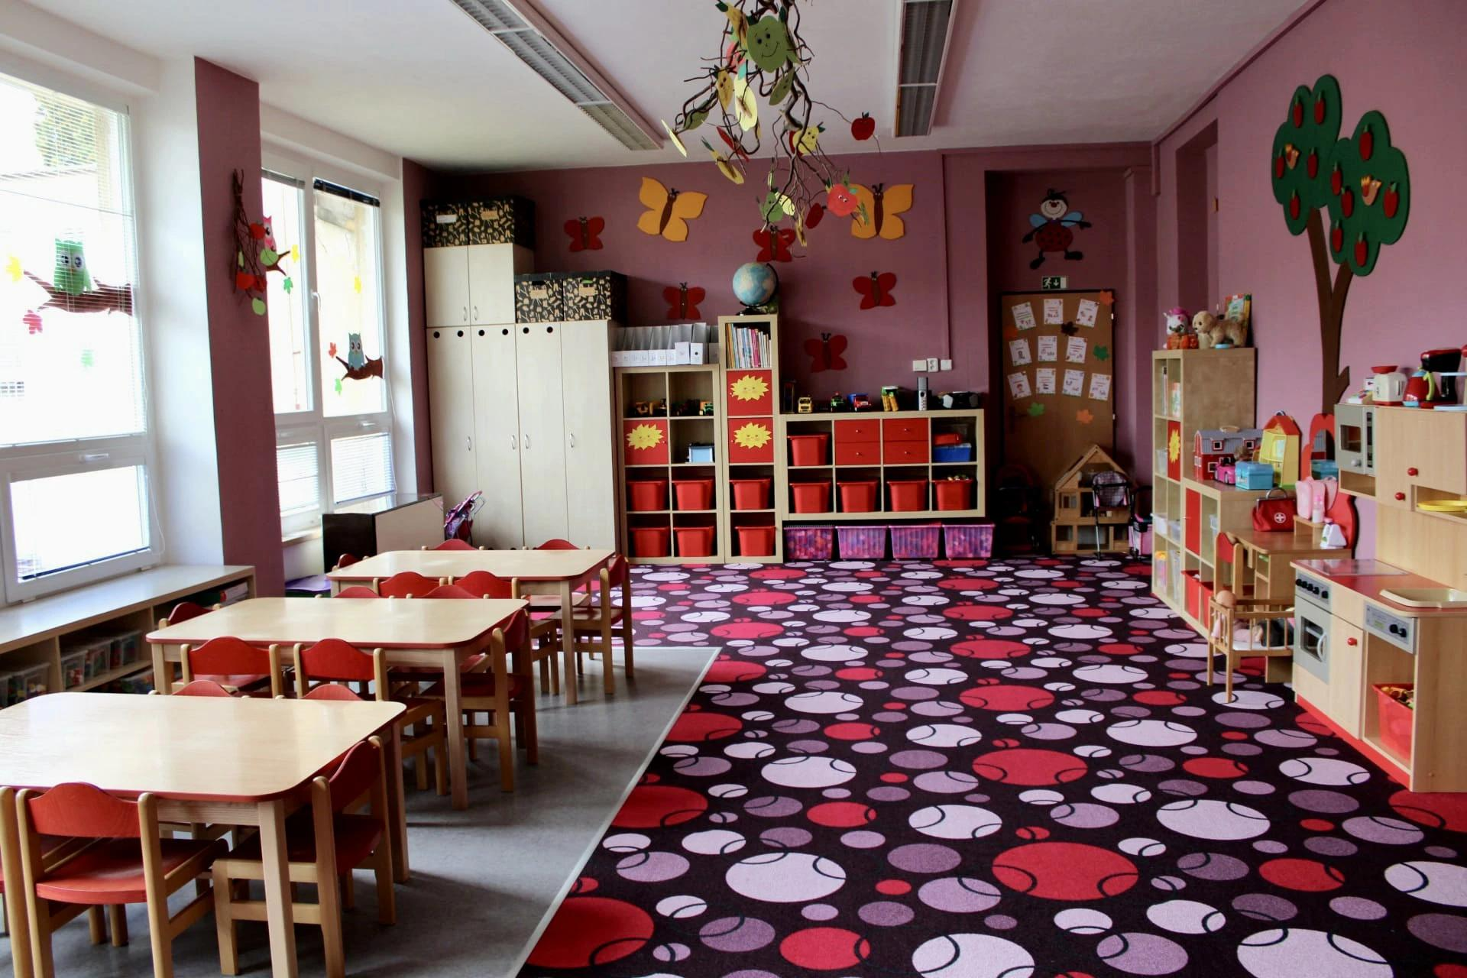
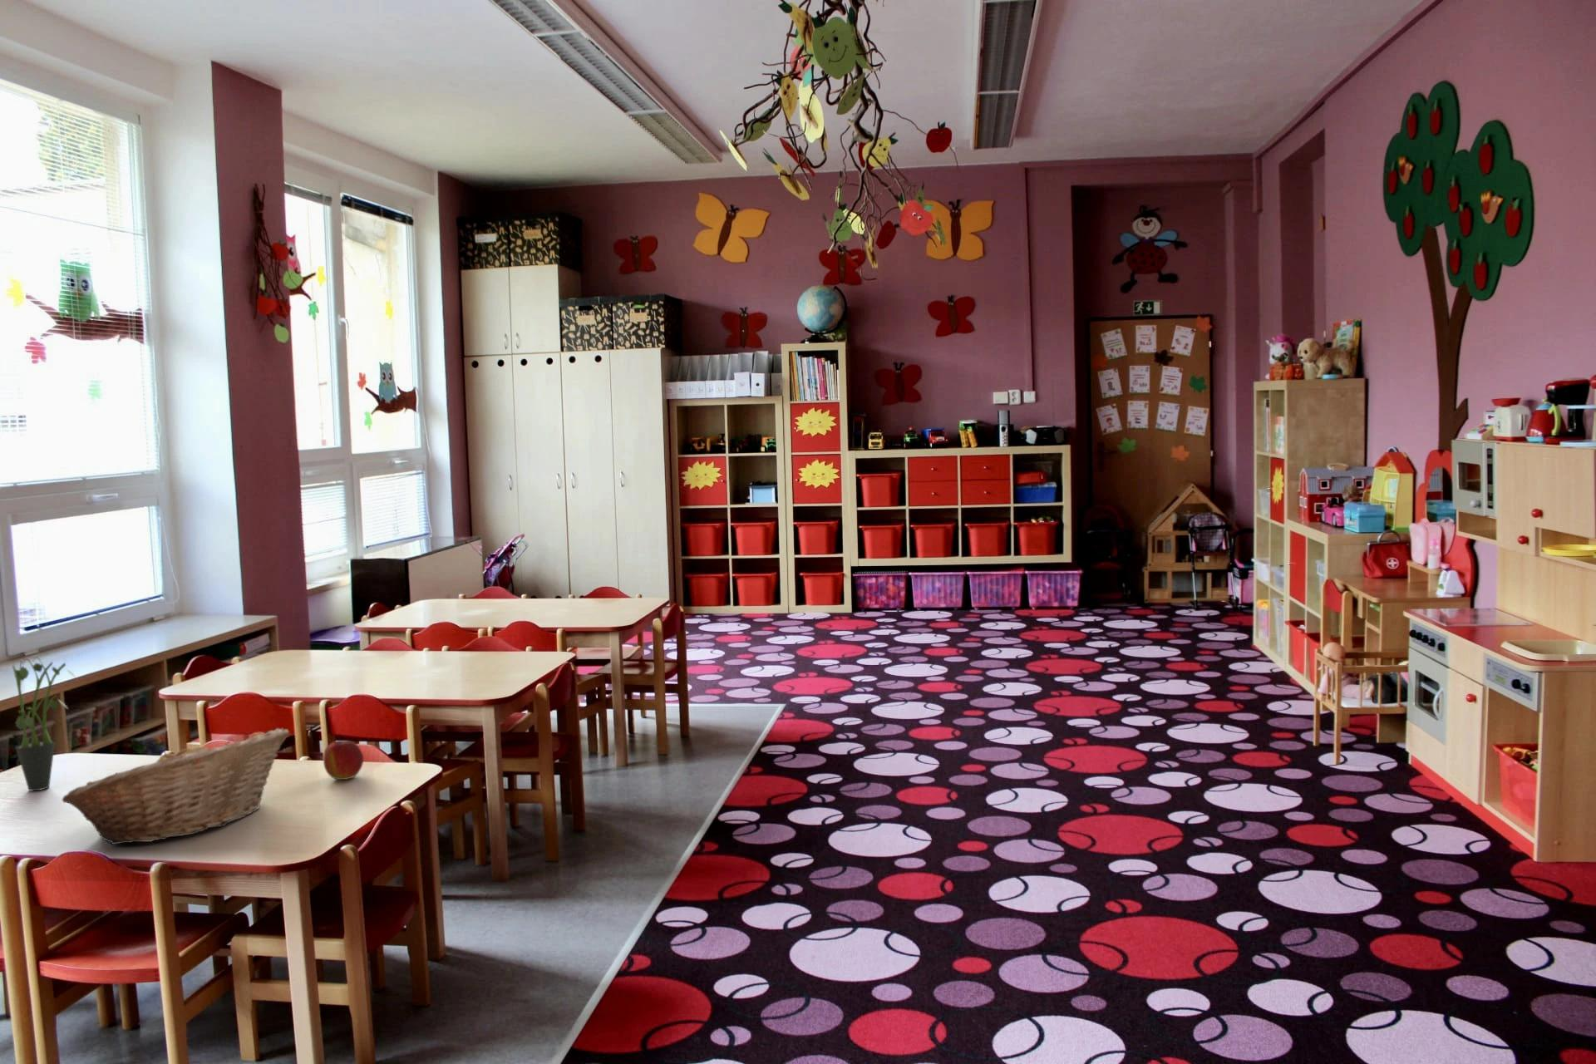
+ potted plant (42, 722)
+ fruit basket (184, 780)
+ apple (343, 759)
